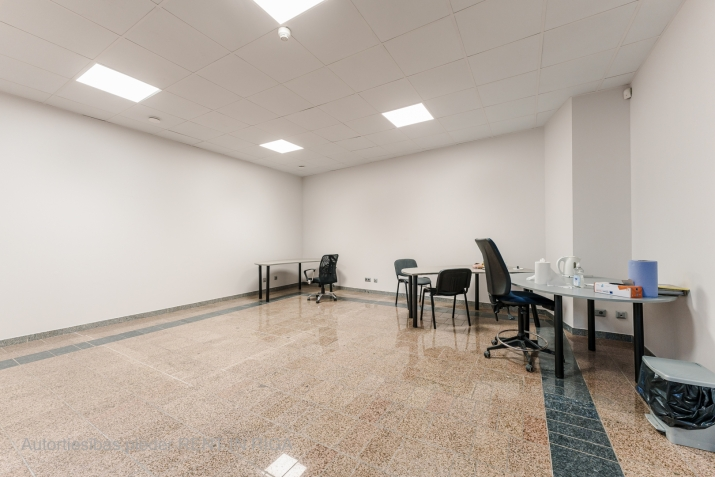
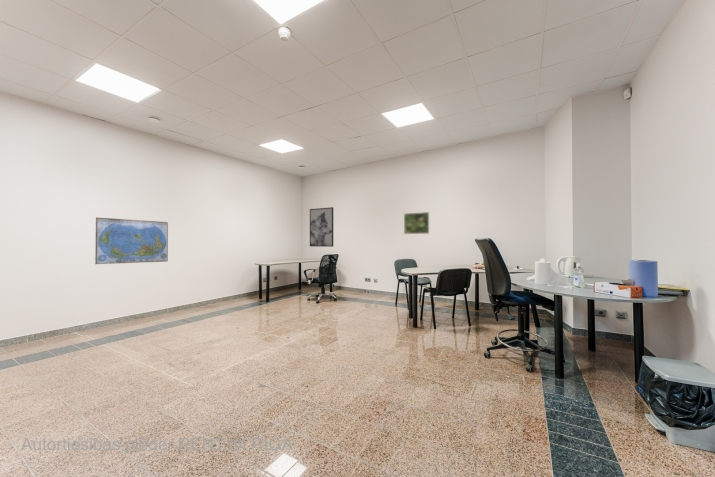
+ wall art (321, 227)
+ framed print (416, 223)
+ world map (135, 241)
